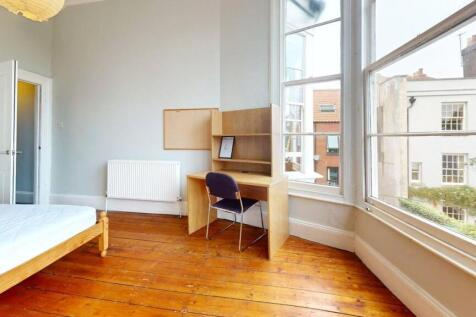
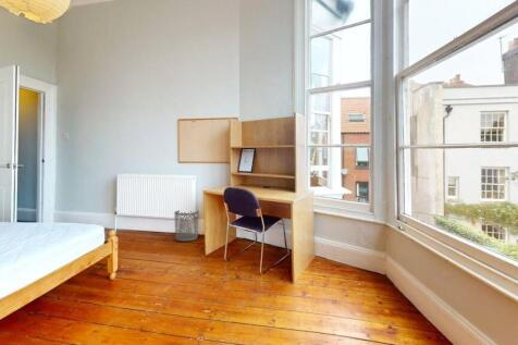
+ waste bin (186, 224)
